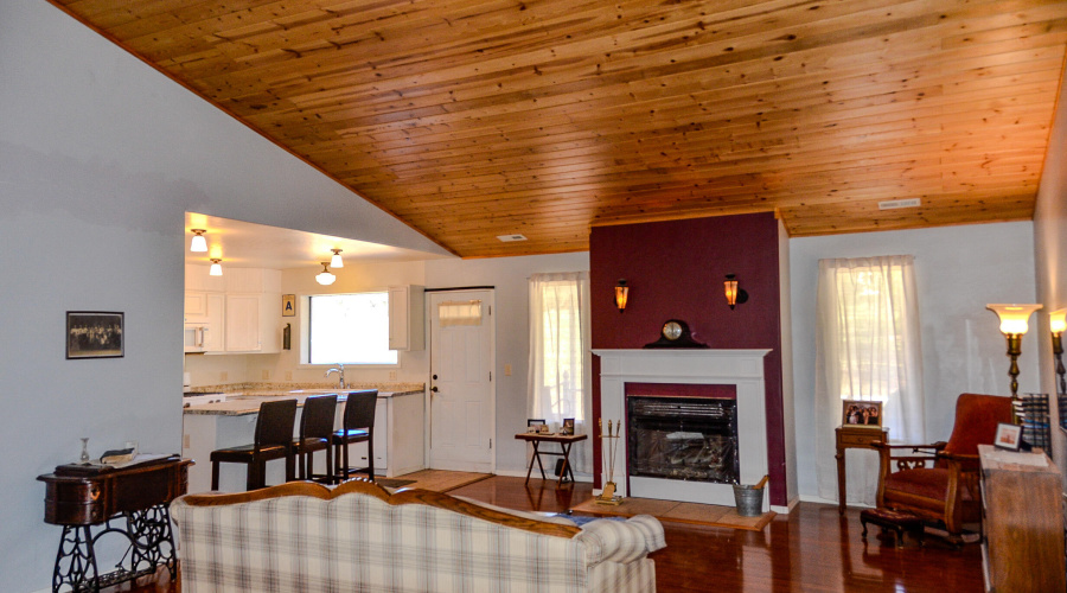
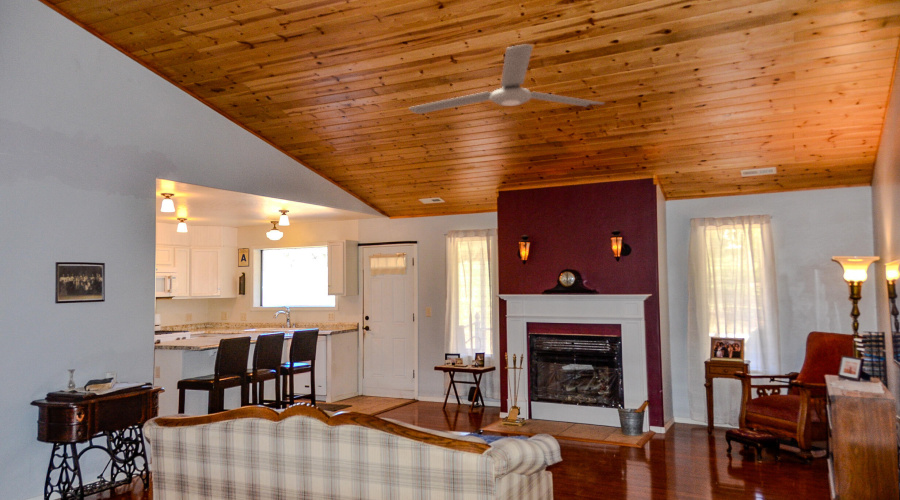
+ ceiling fan (506, 76)
